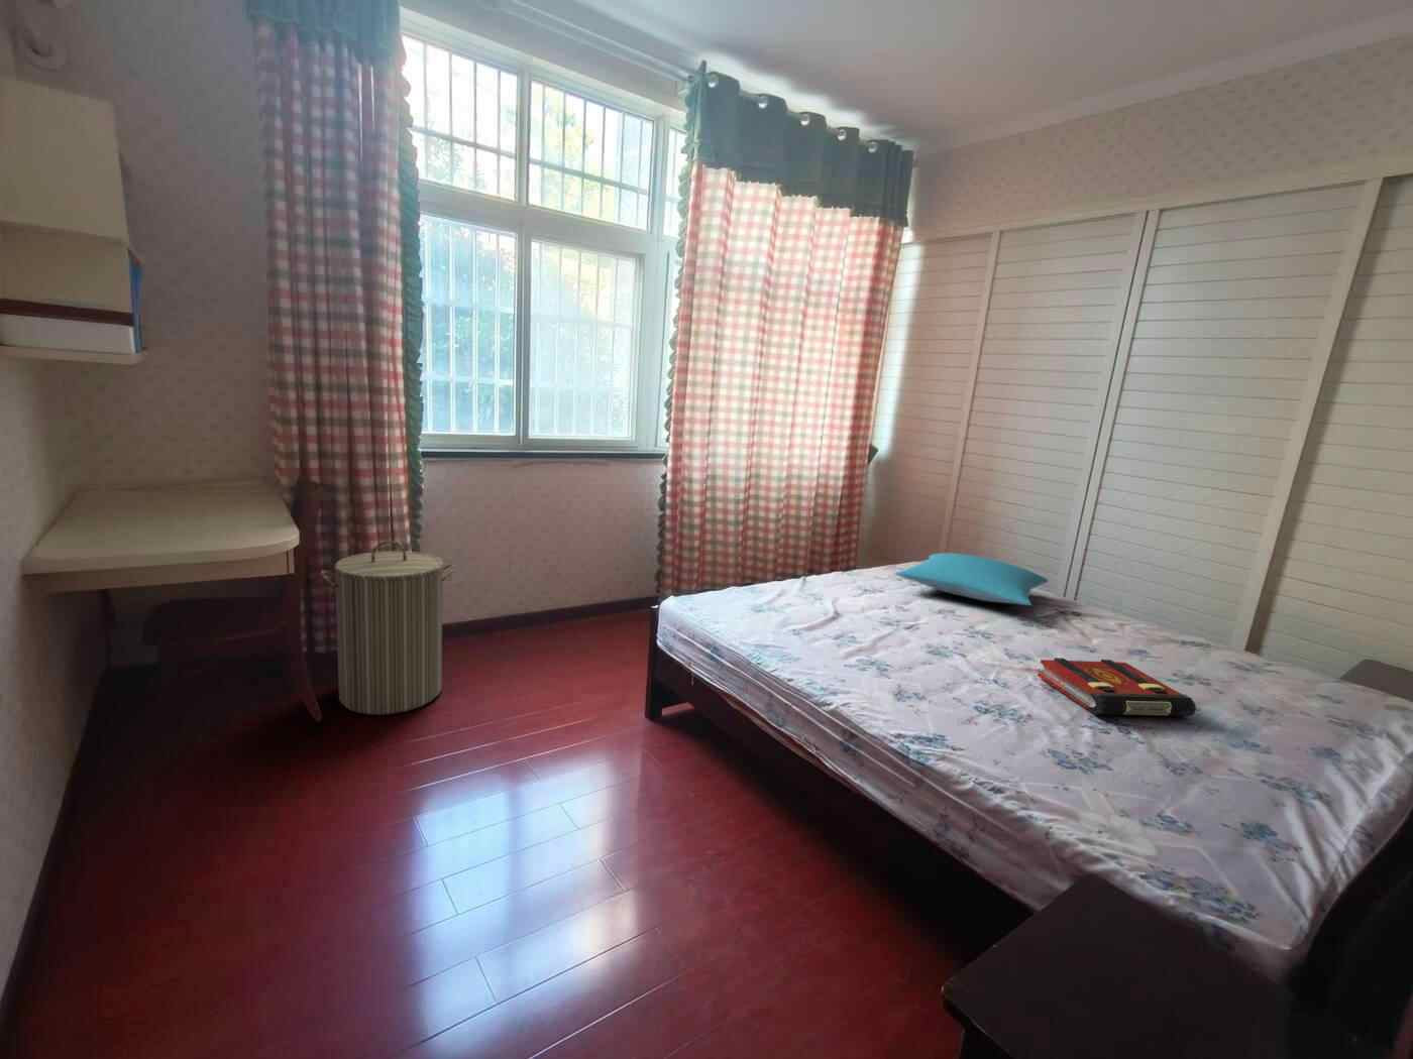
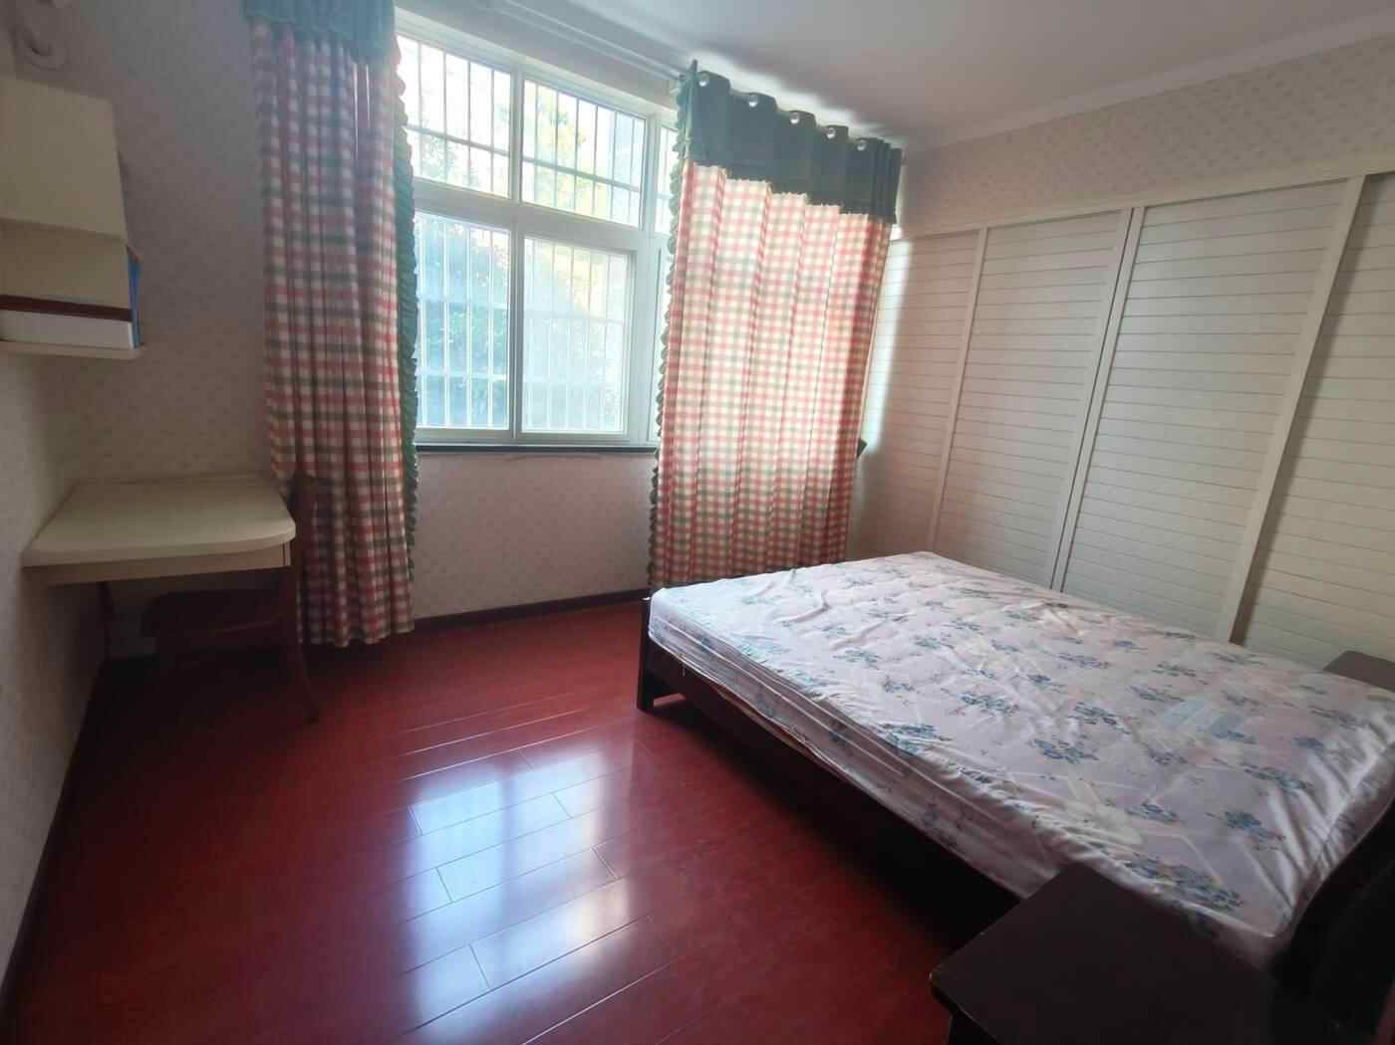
- laundry hamper (392, 618)
- book (1113, 686)
- pillow (974, 577)
